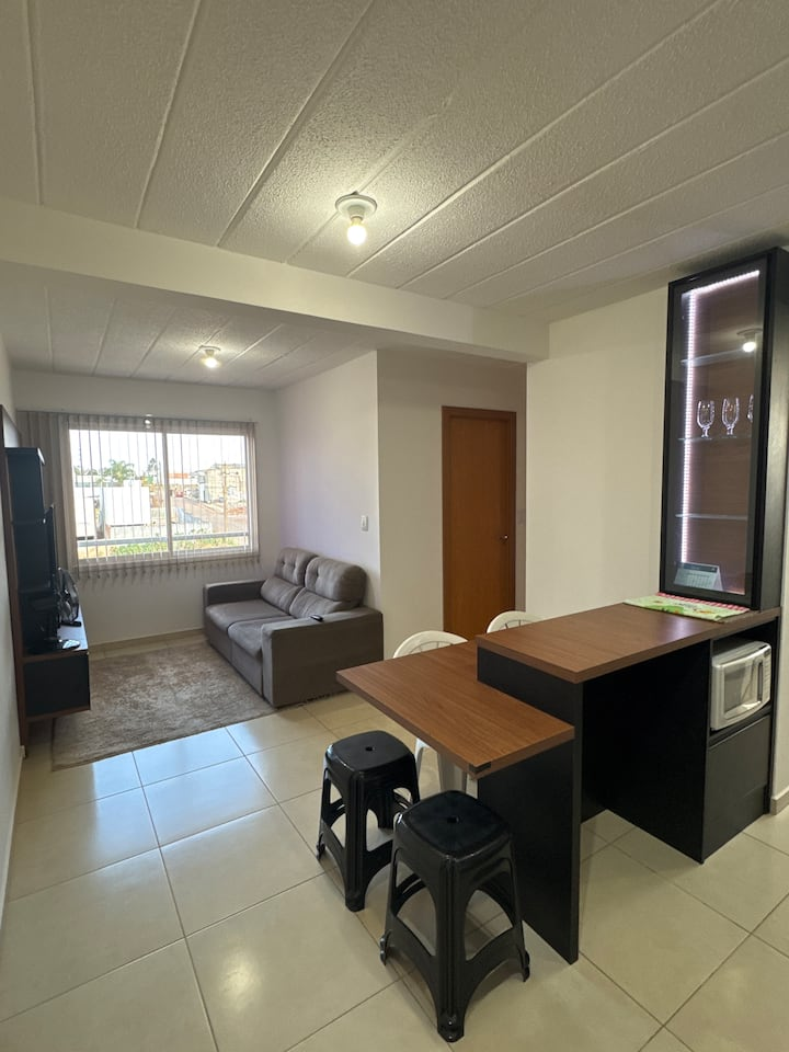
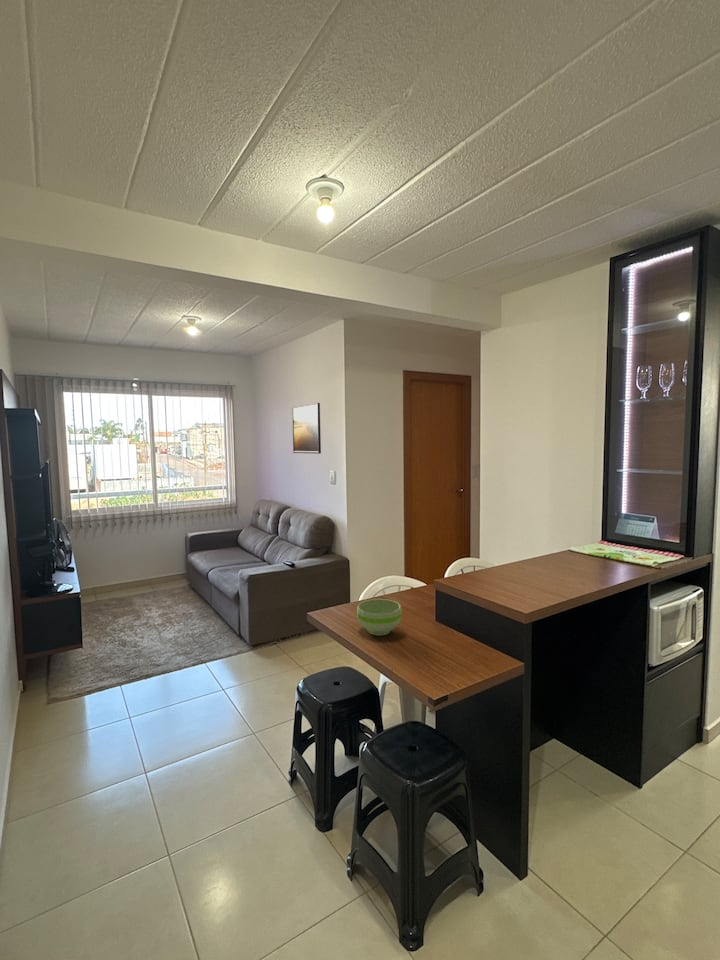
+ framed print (305, 429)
+ bowl (379, 618)
